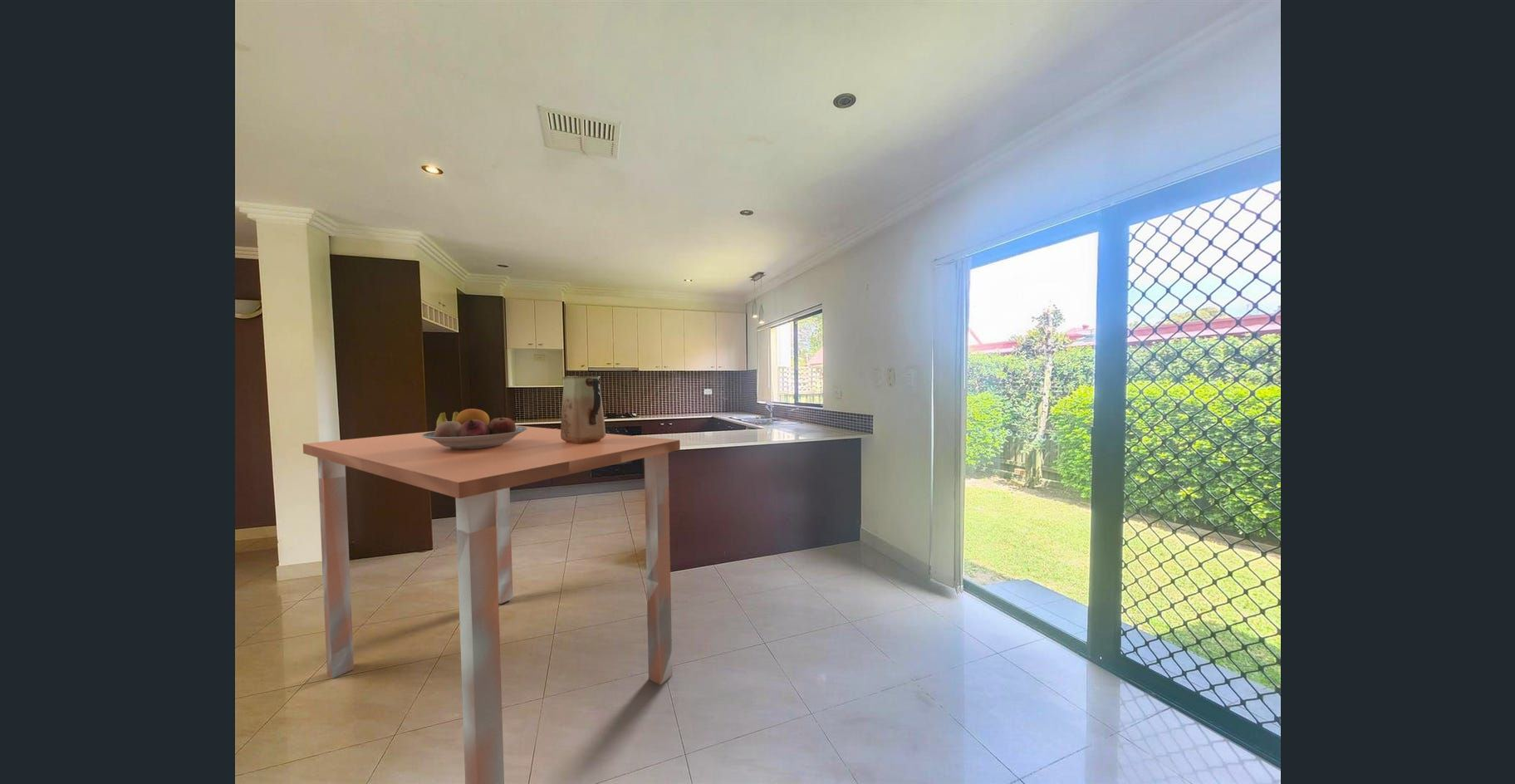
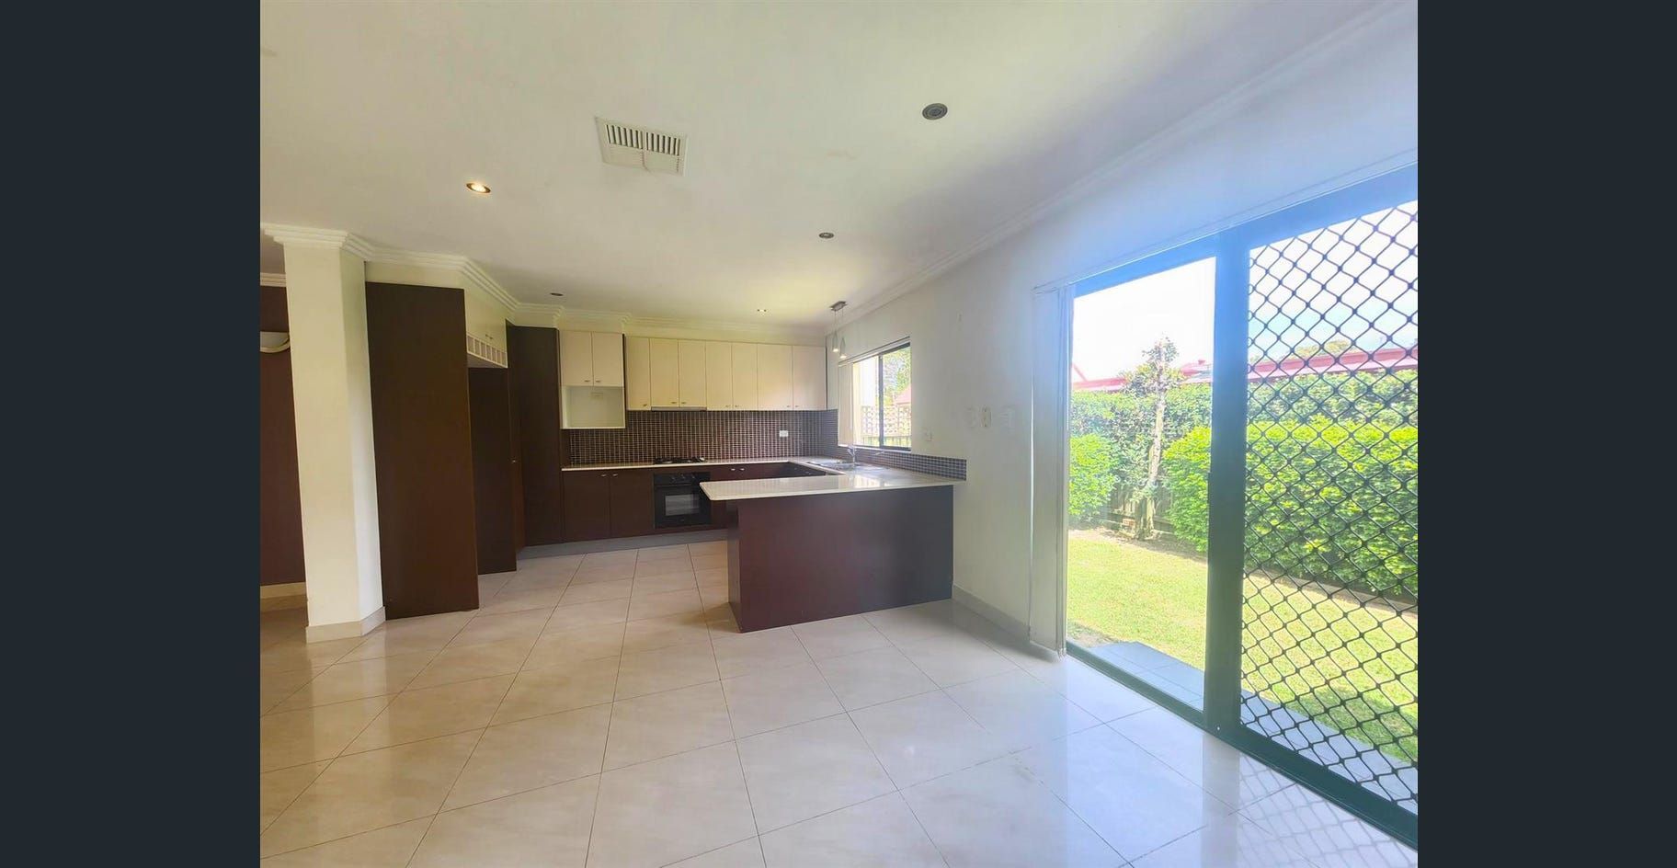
- vase (584, 408)
- fruit bowl (477, 427)
- dining table (494, 559)
